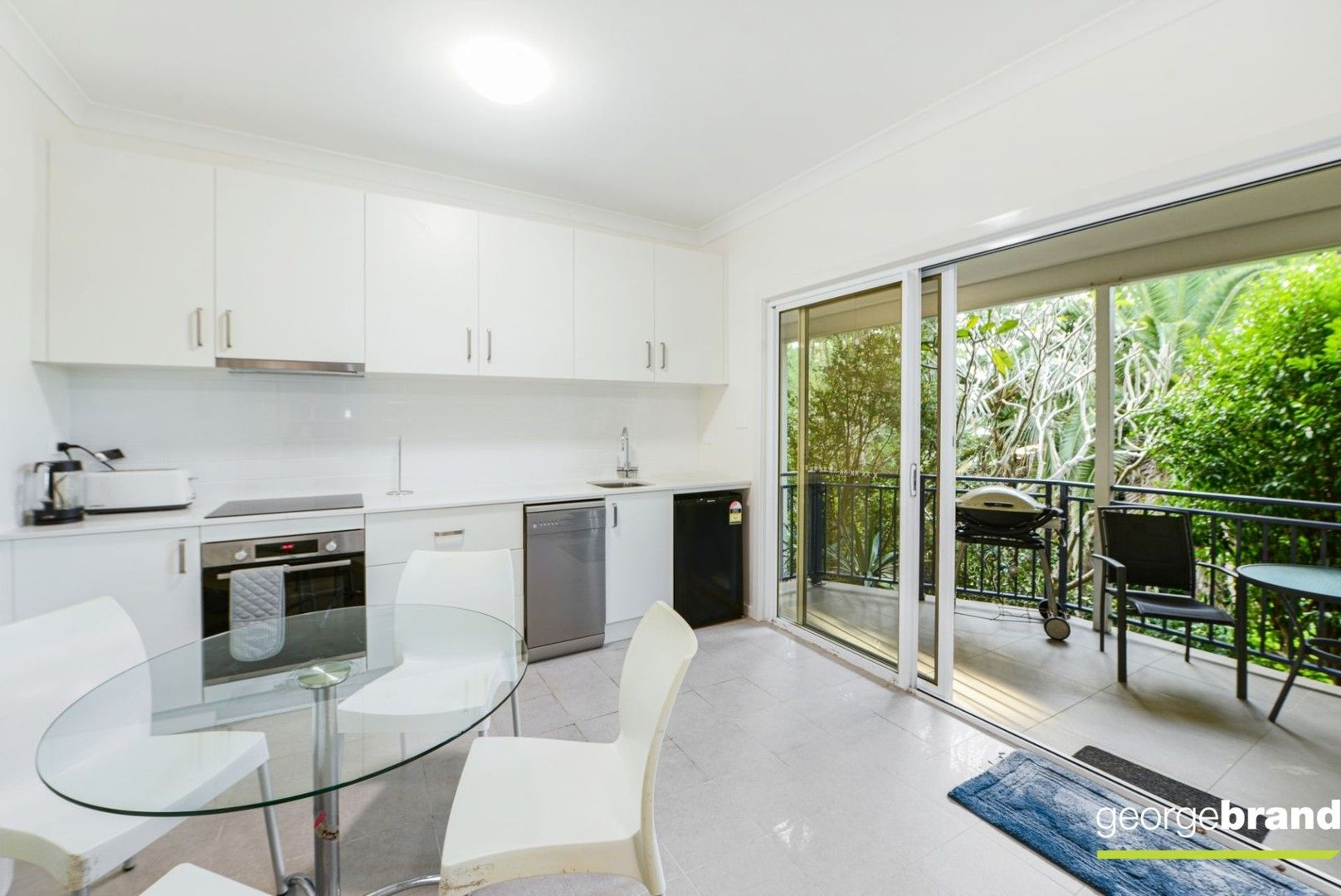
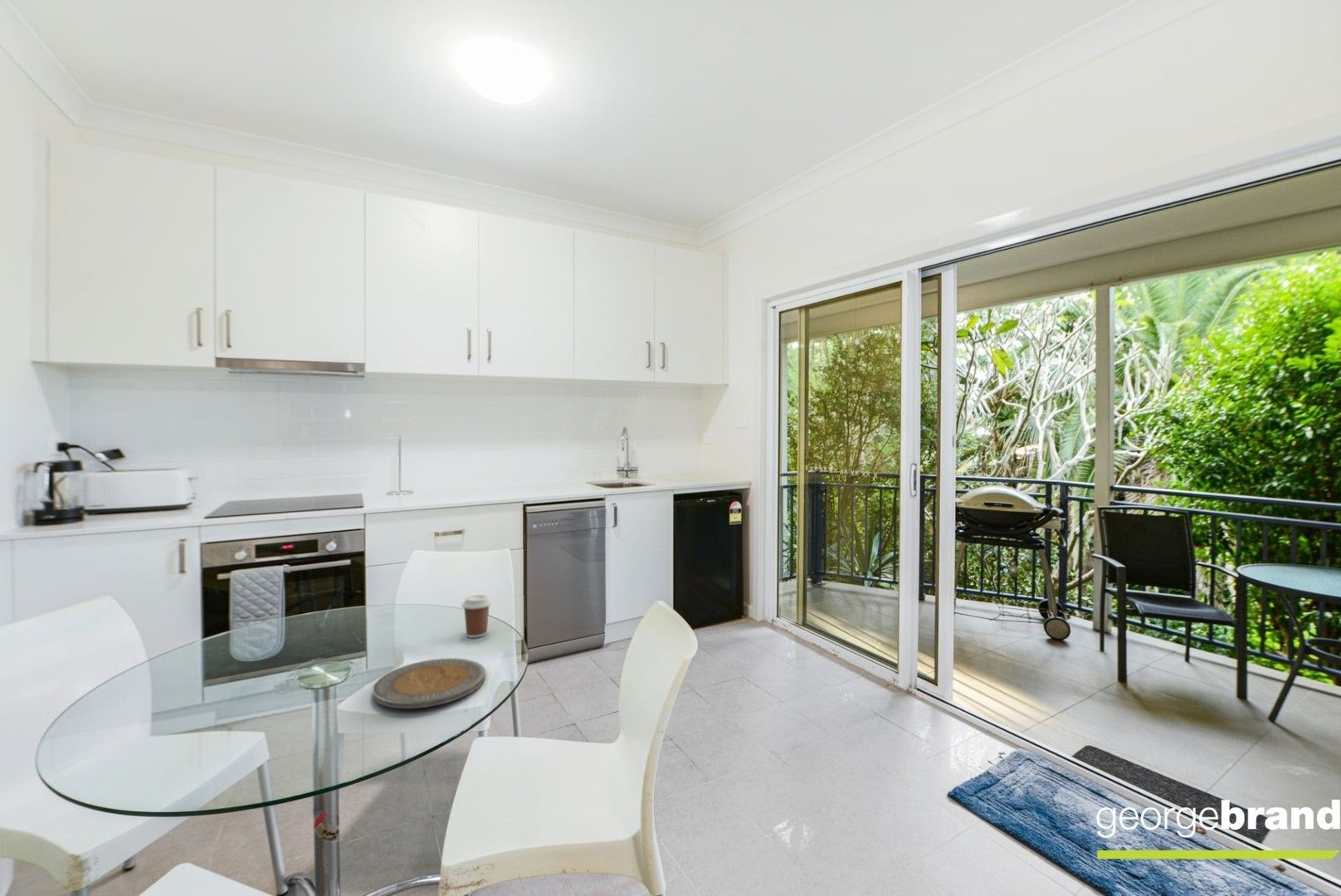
+ coffee cup (476, 616)
+ plate (431, 681)
